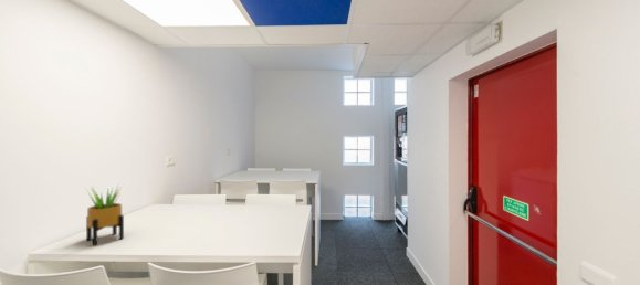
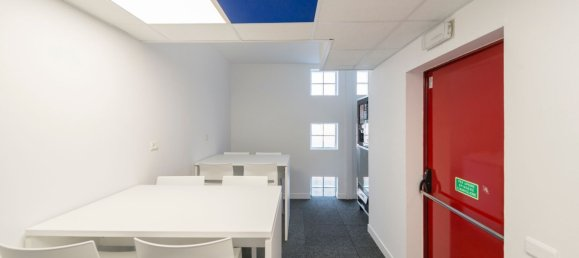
- potted plant (105, 211)
